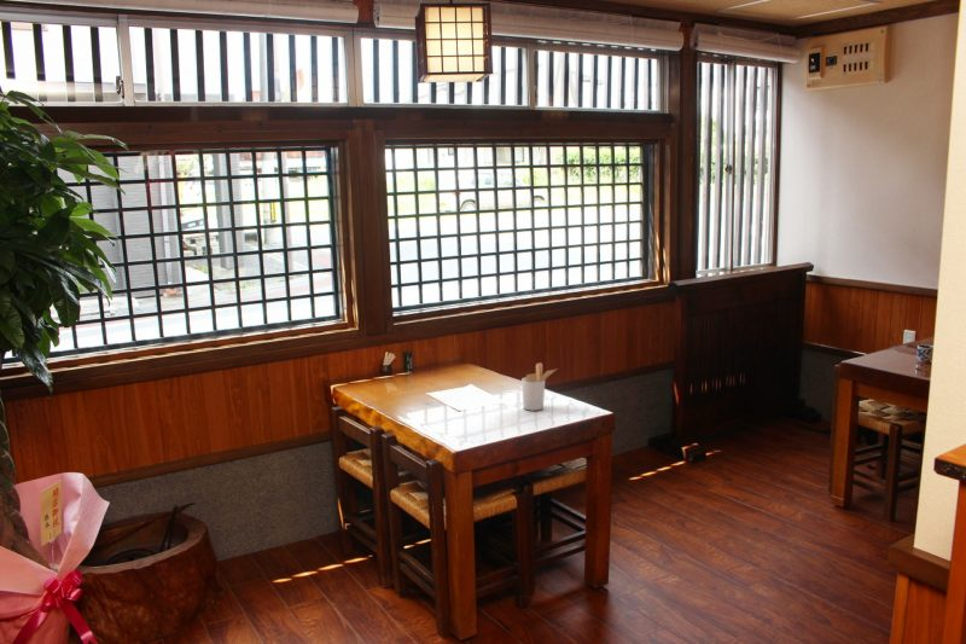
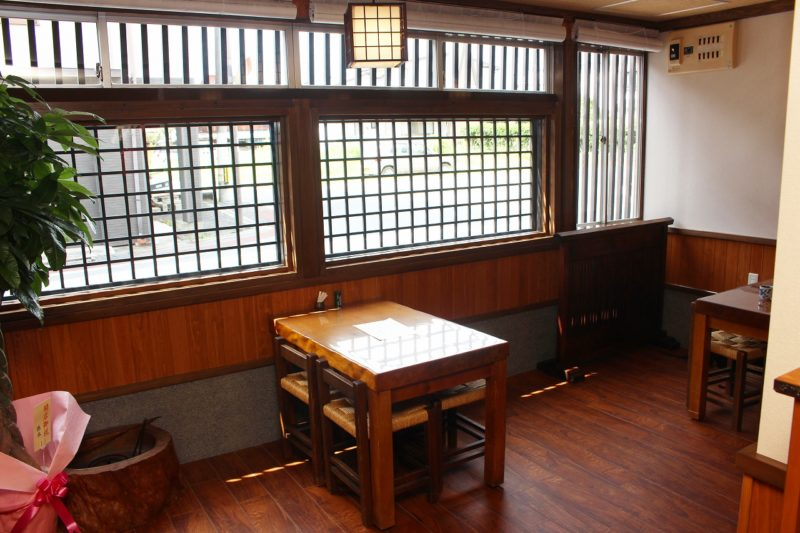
- utensil holder (539, 387)
